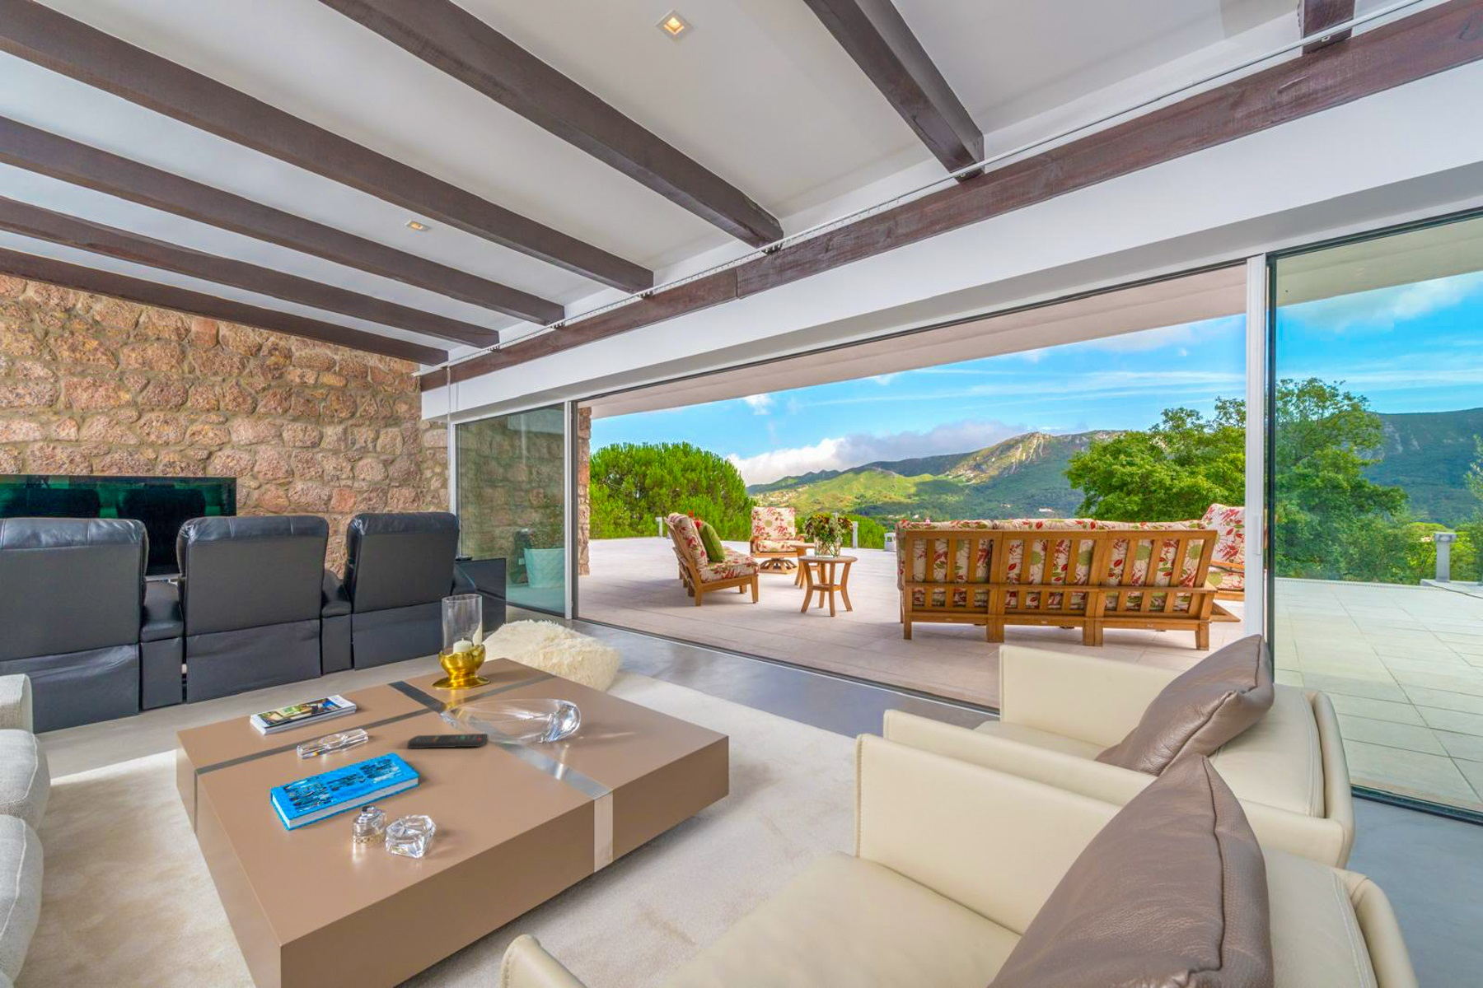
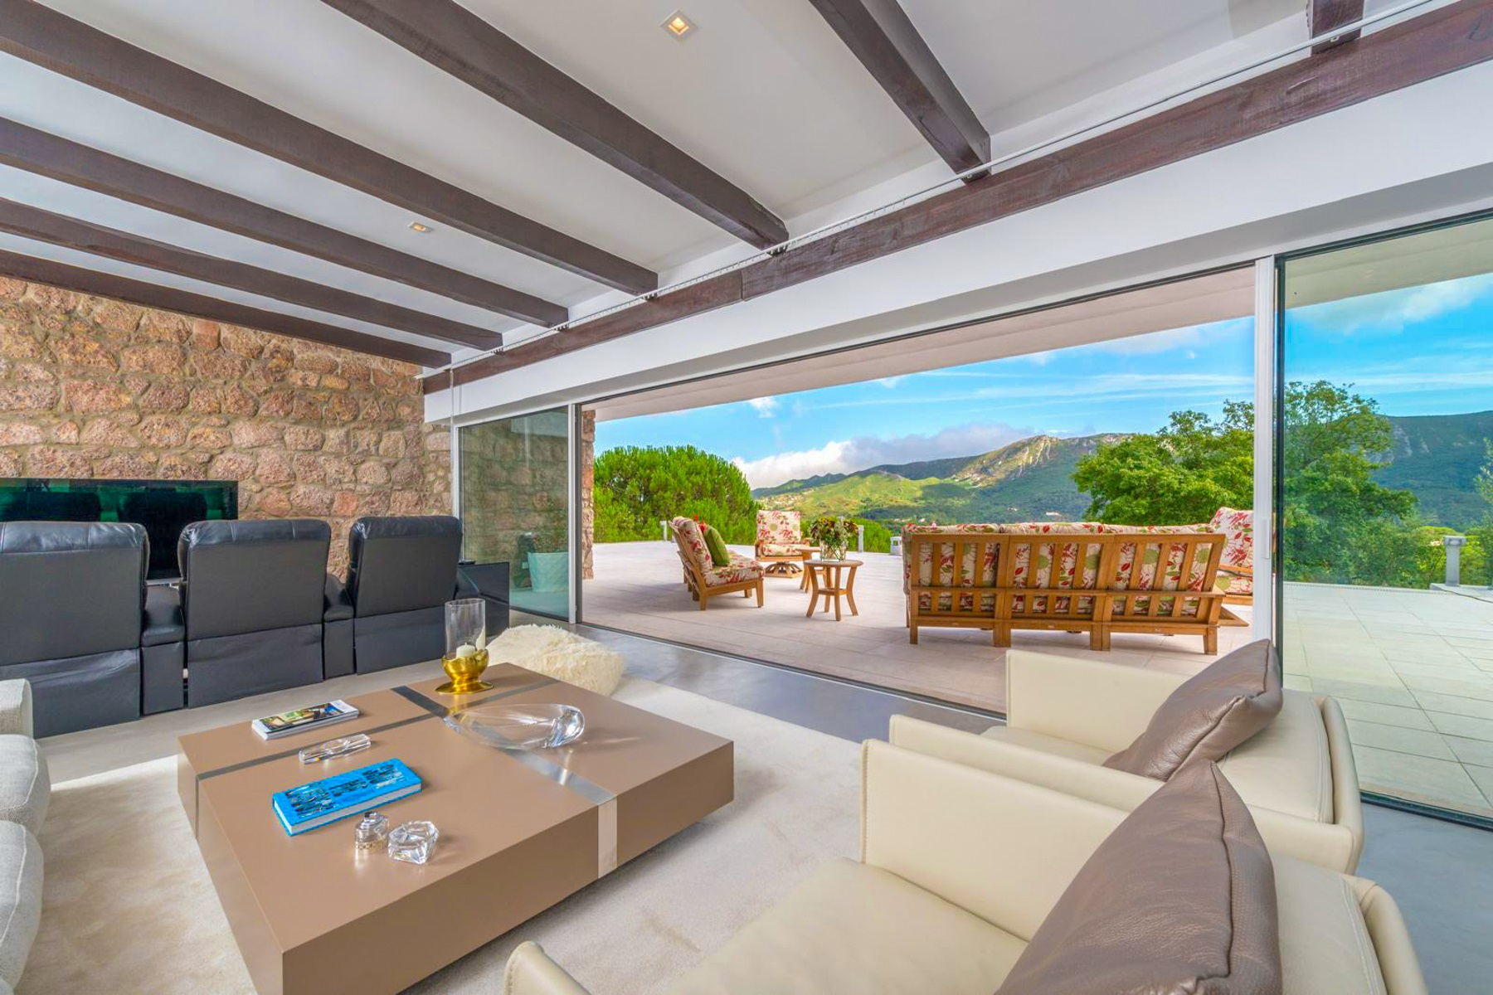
- remote control (448, 740)
